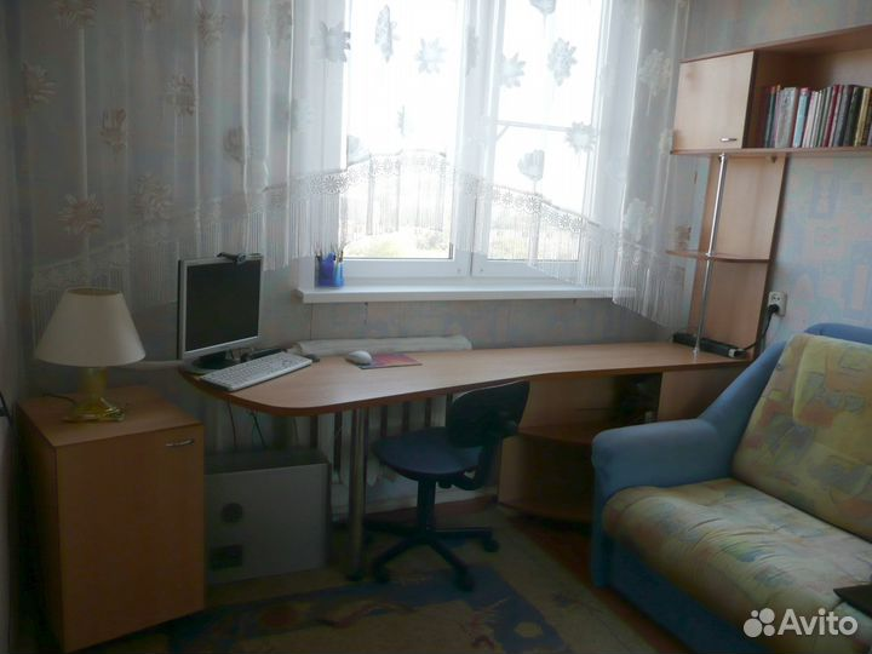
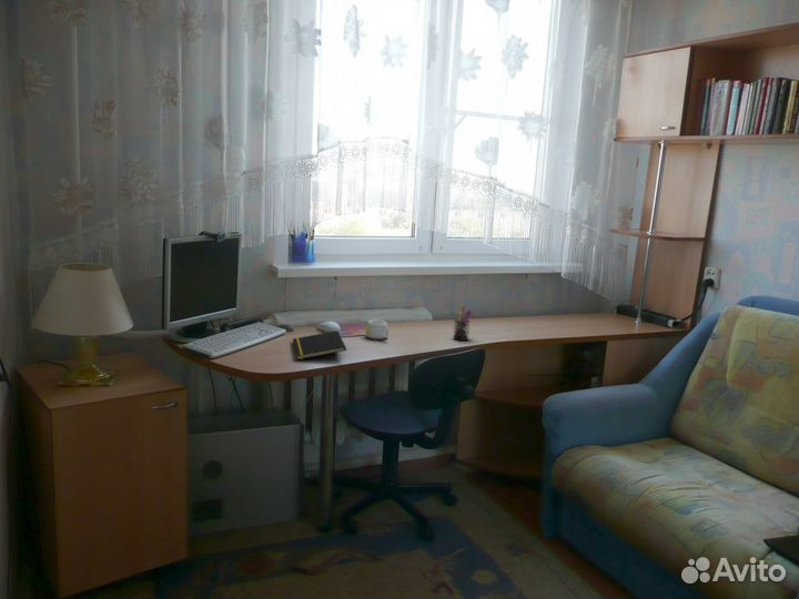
+ mug (378, 329)
+ notepad (317, 344)
+ pen holder (459, 323)
